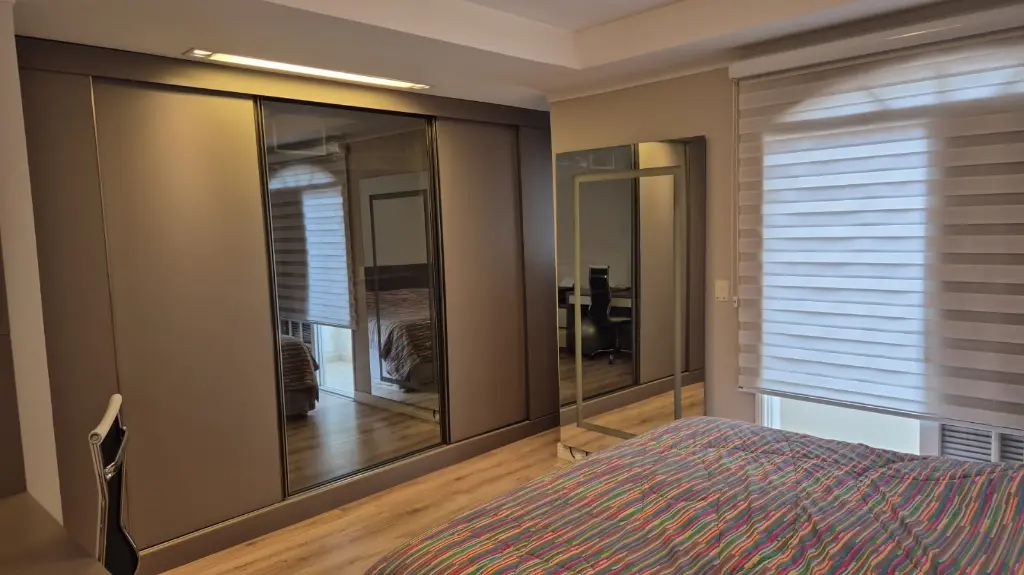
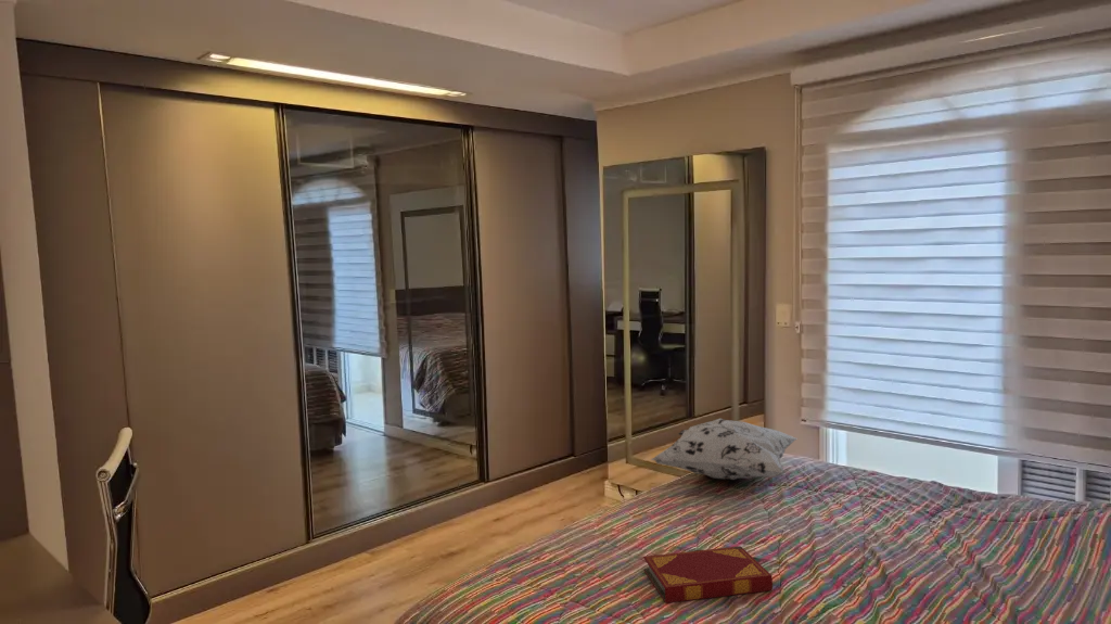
+ hardback book (705, 573)
+ decorative pillow (727, 448)
